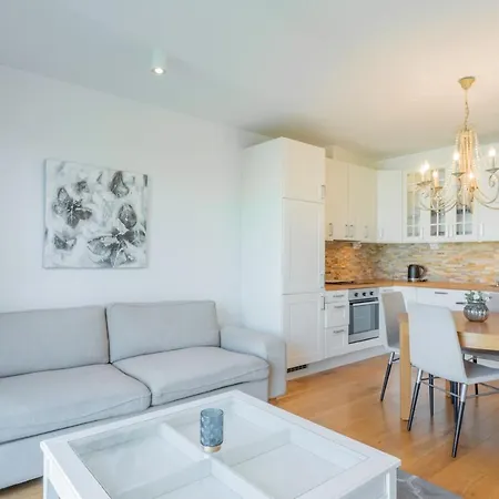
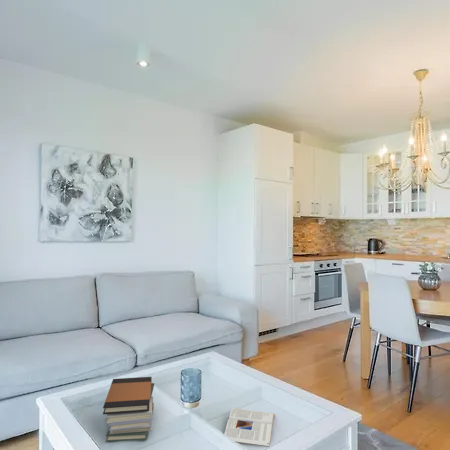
+ magazine (250, 422)
+ book stack (130, 407)
